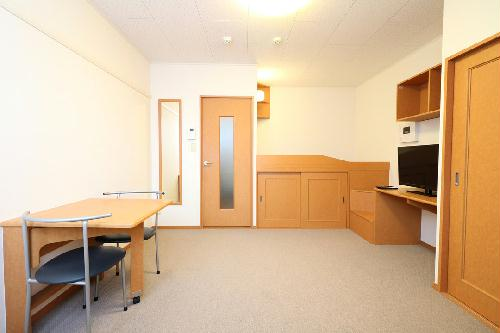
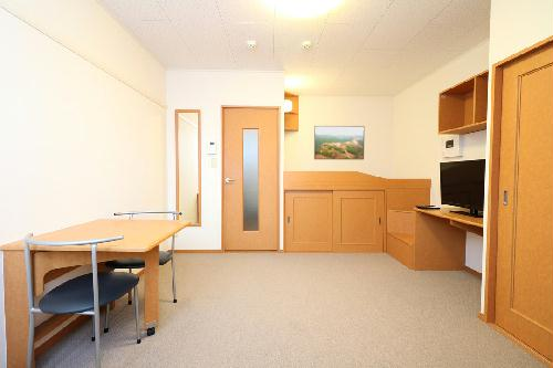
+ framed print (338, 143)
